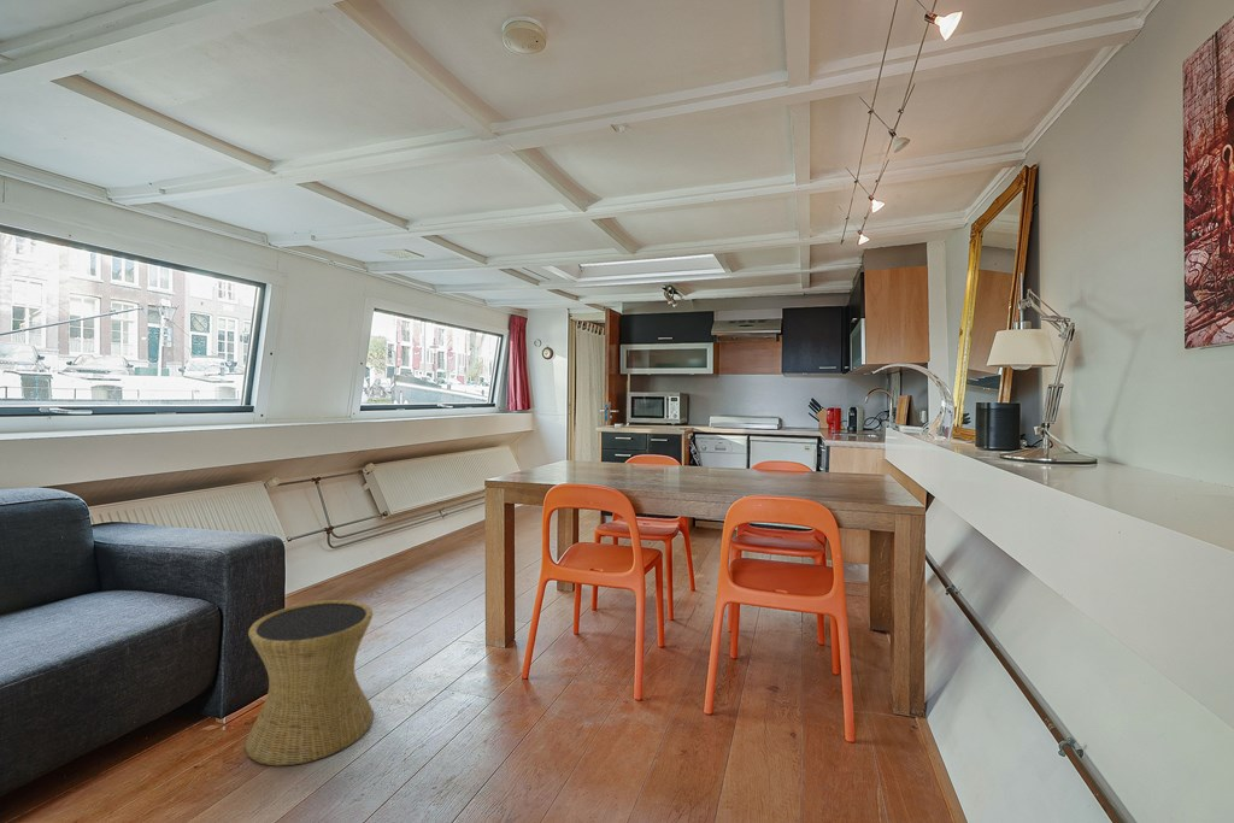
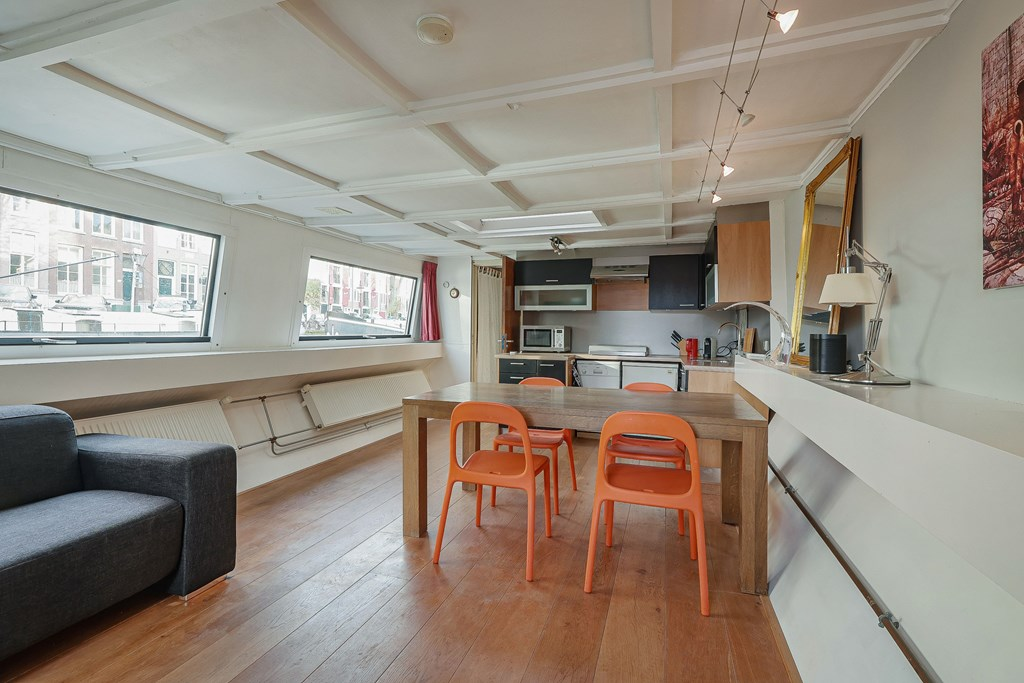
- side table (312, 674)
